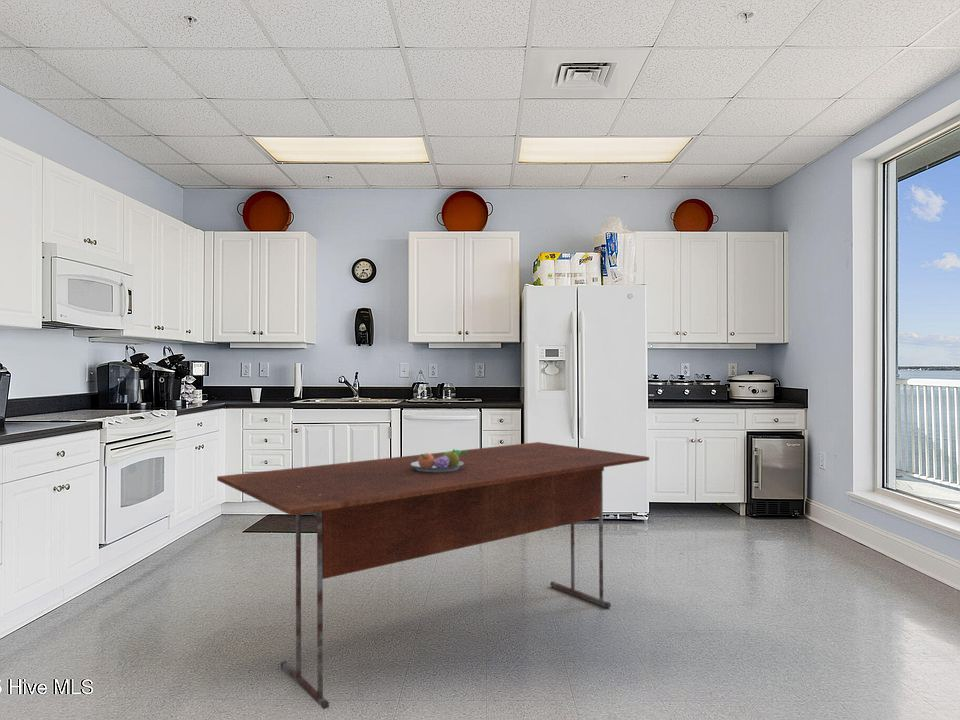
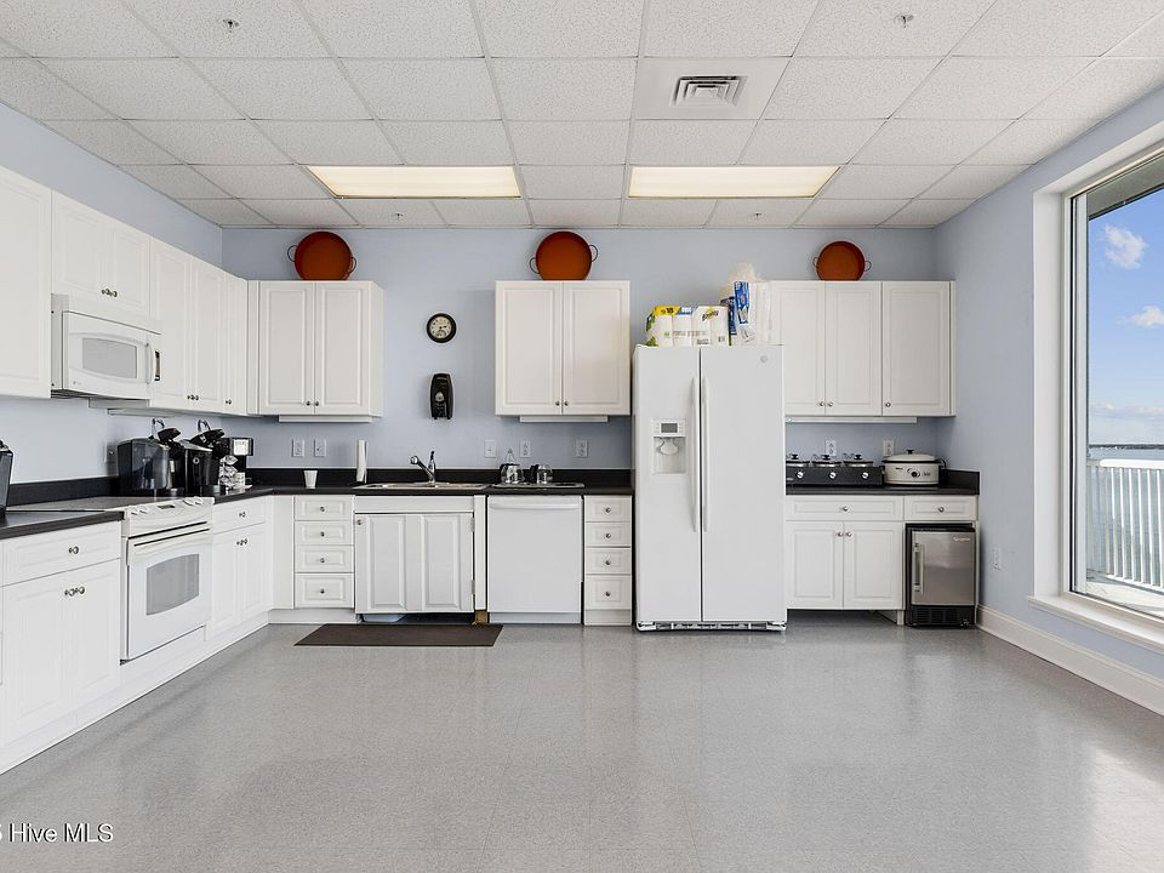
- dining table (452, 546)
- fruit bowl (440, 457)
